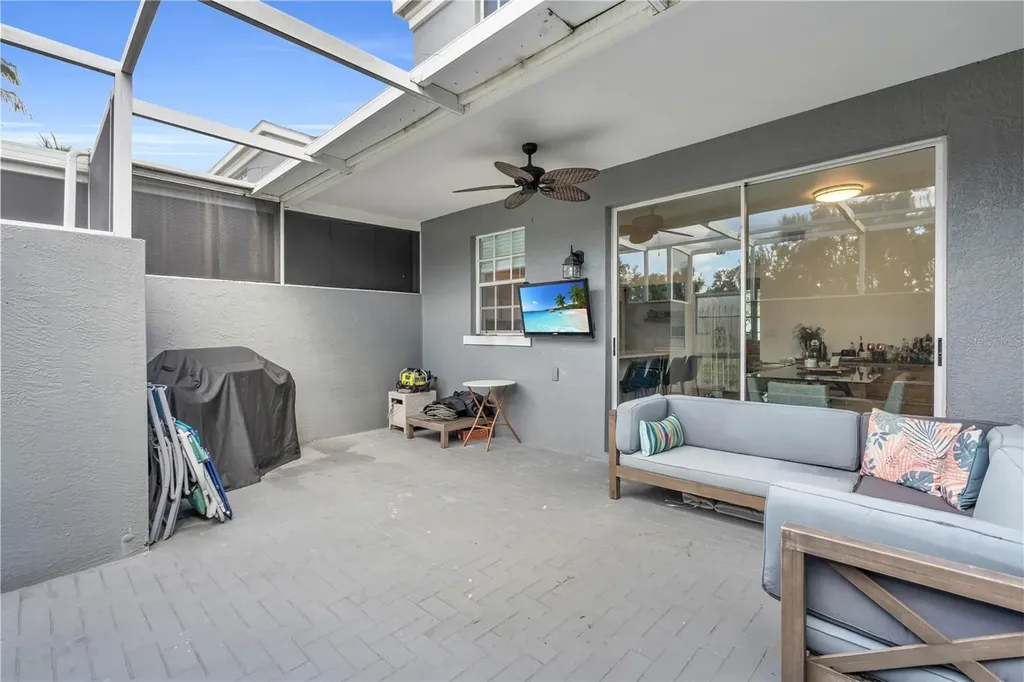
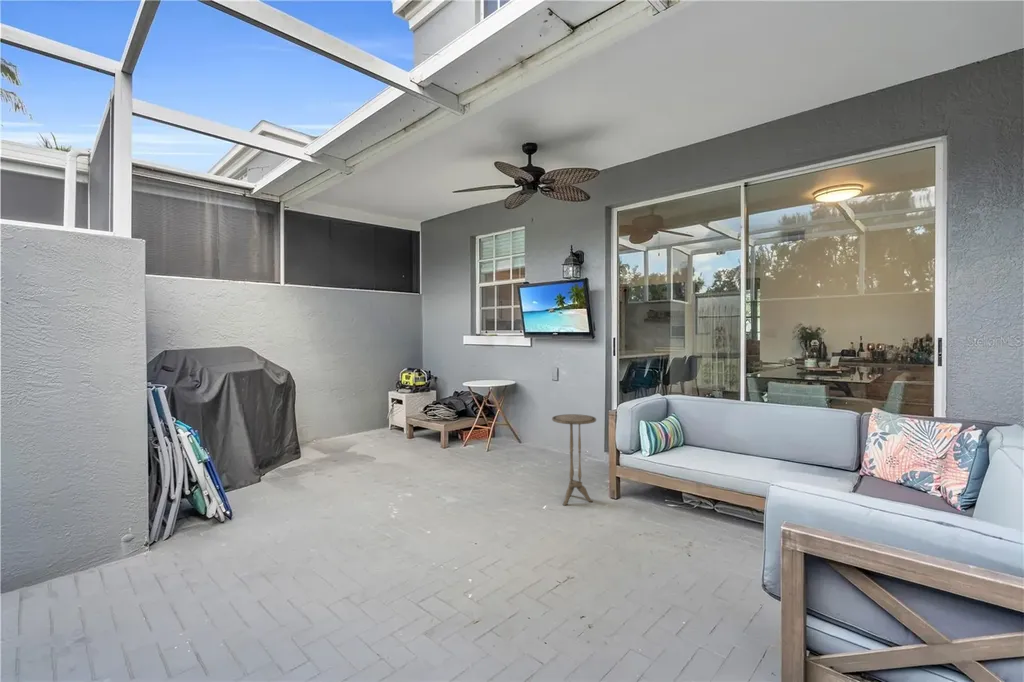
+ side table (572, 459)
